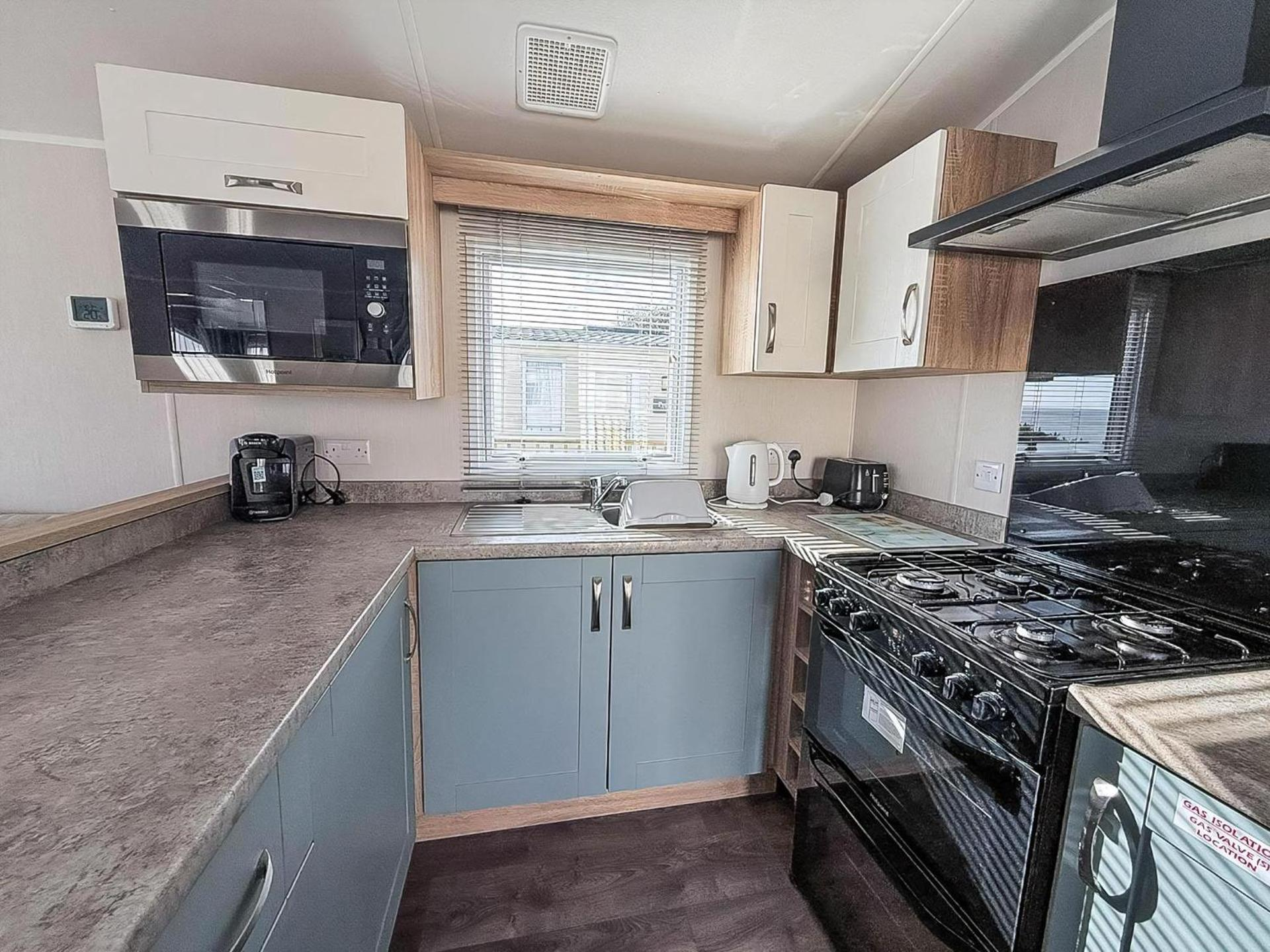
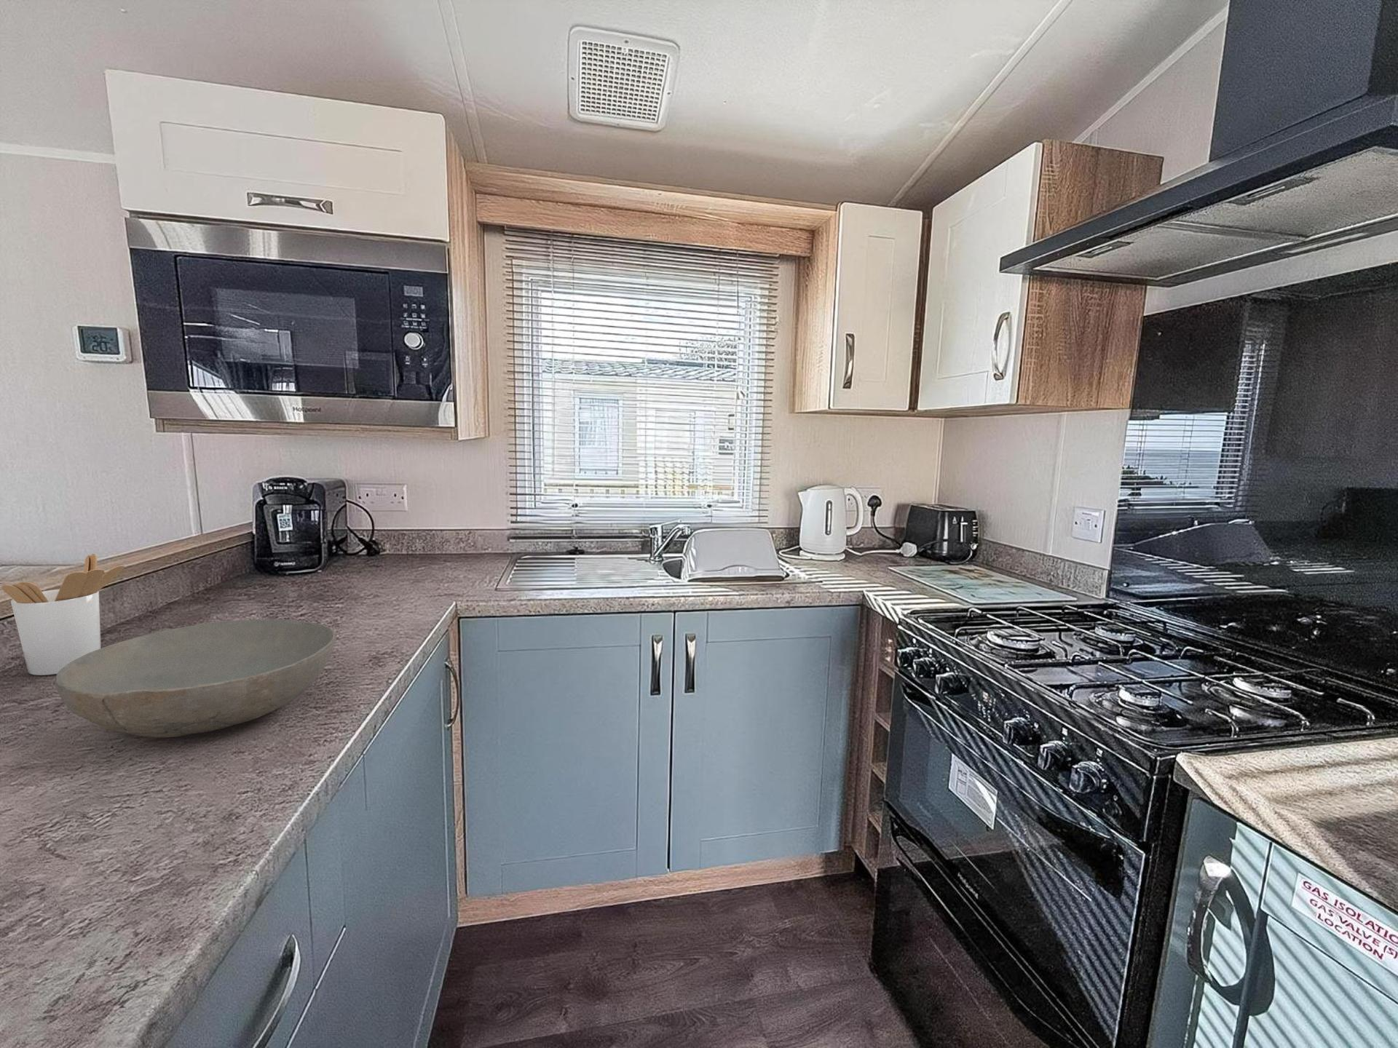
+ bowl (214, 679)
+ utensil holder (72, 614)
